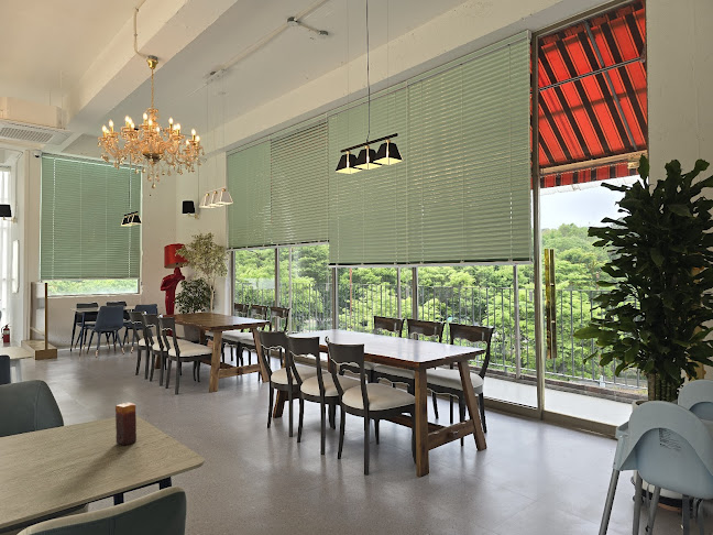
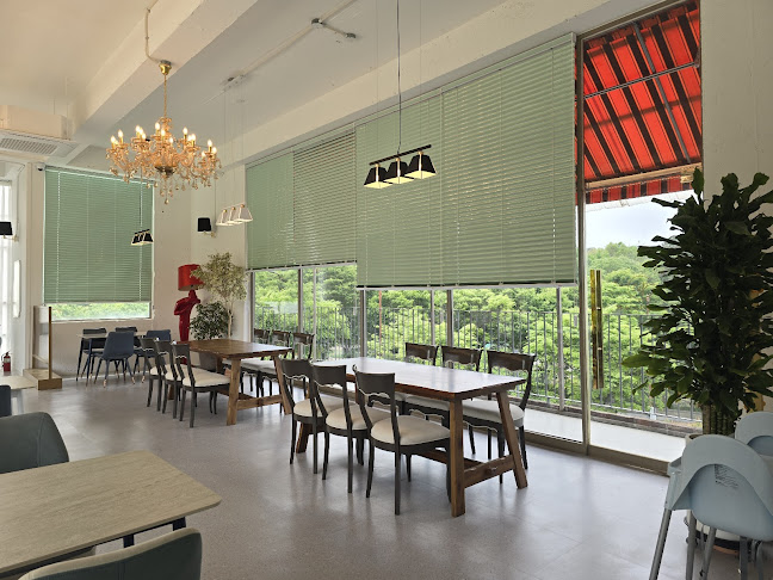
- candle (125, 423)
